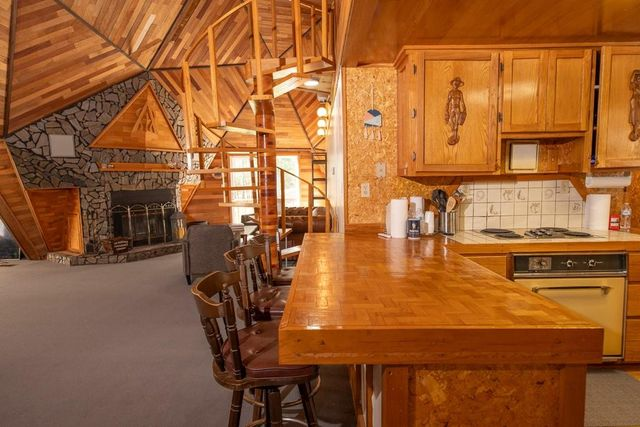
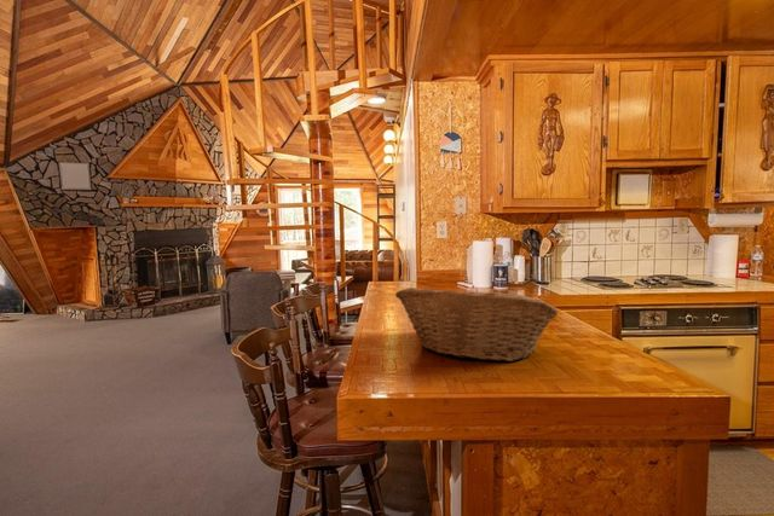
+ fruit basket (472, 315)
